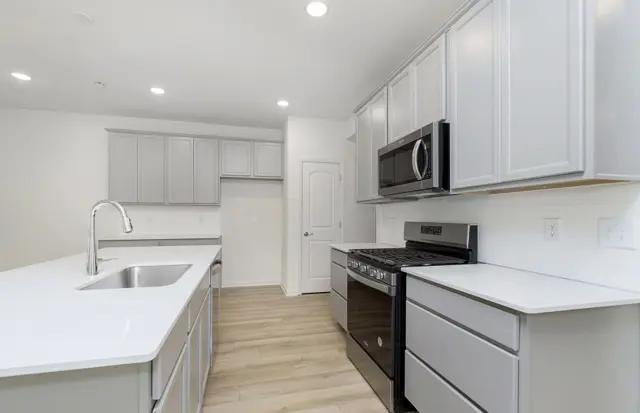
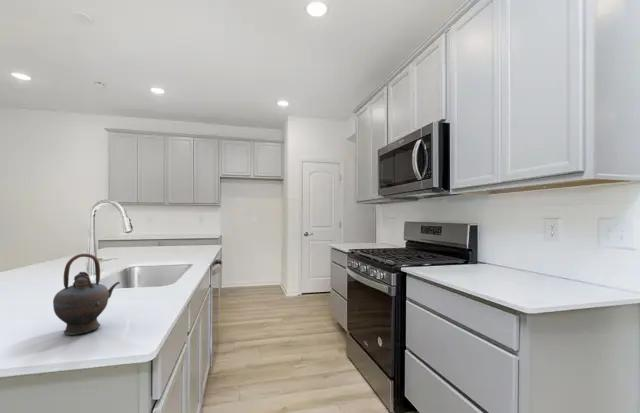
+ teapot (88, 291)
